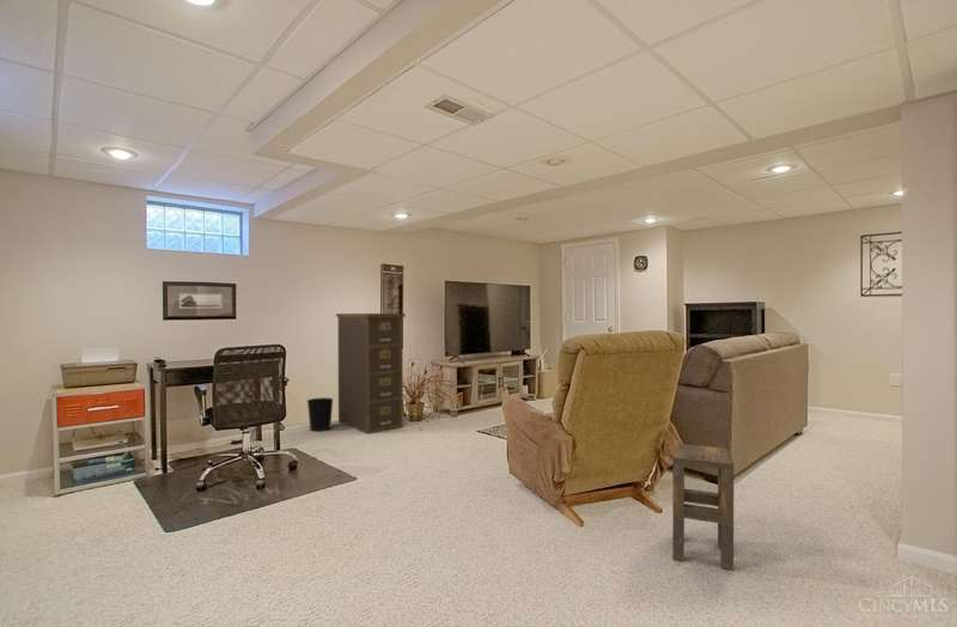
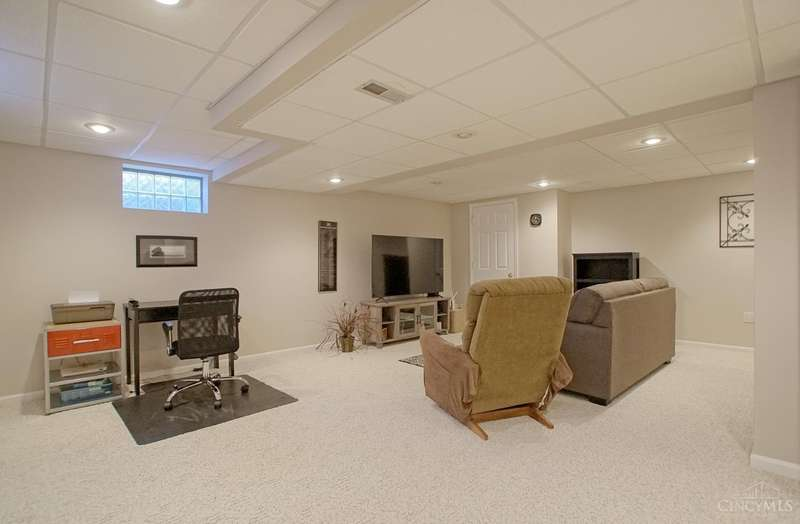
- wastebasket (319, 414)
- side table (701, 501)
- filing cabinet (370, 369)
